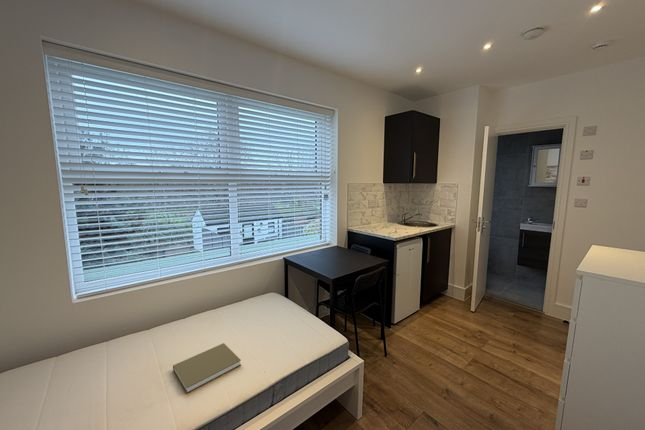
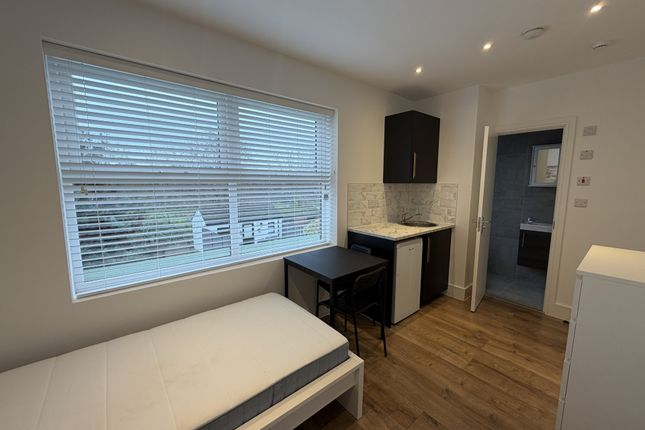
- book (207, 364)
